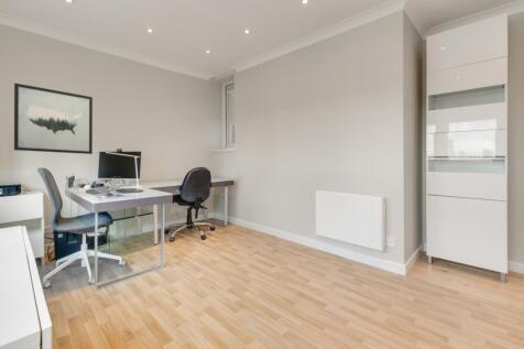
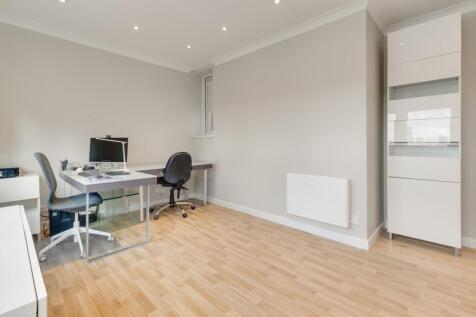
- wall art (56, 121)
